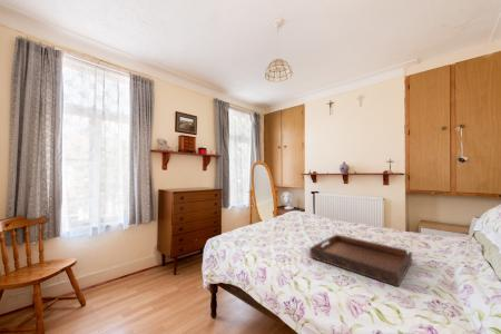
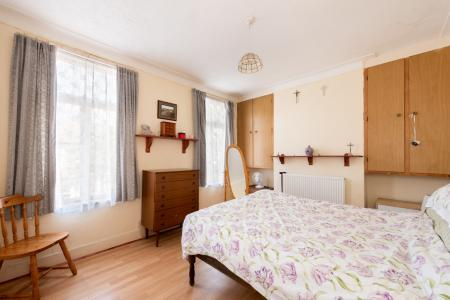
- serving tray (360, 254)
